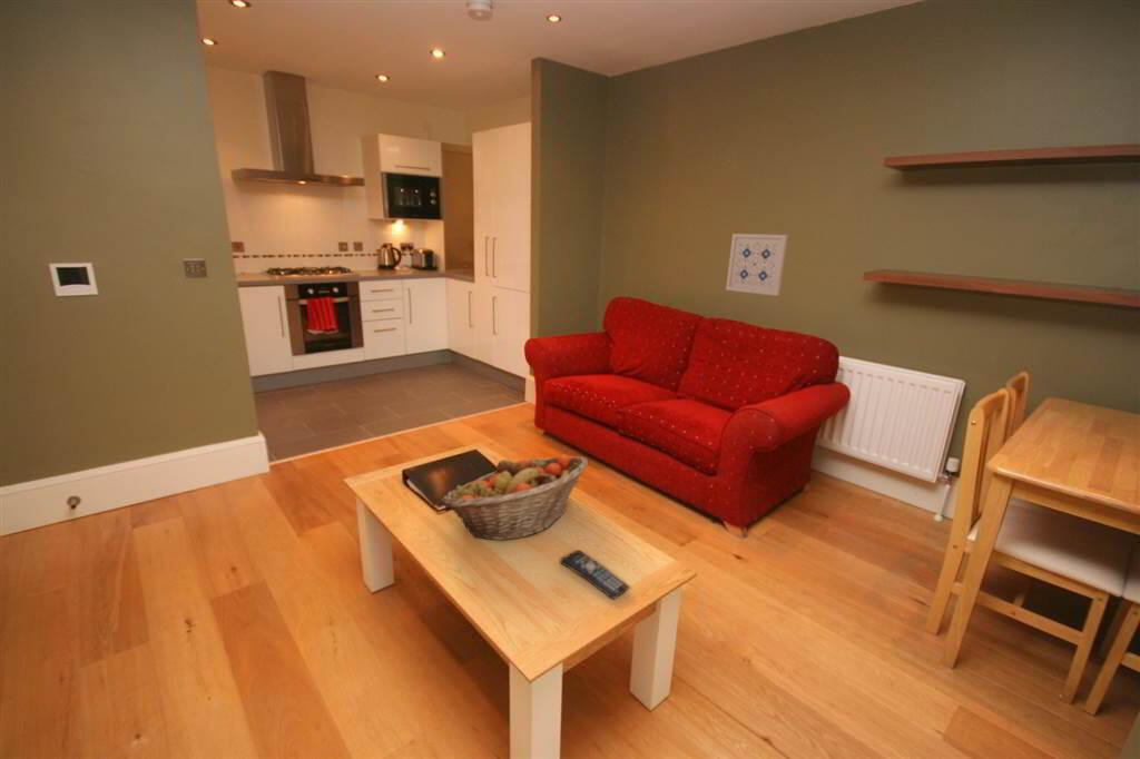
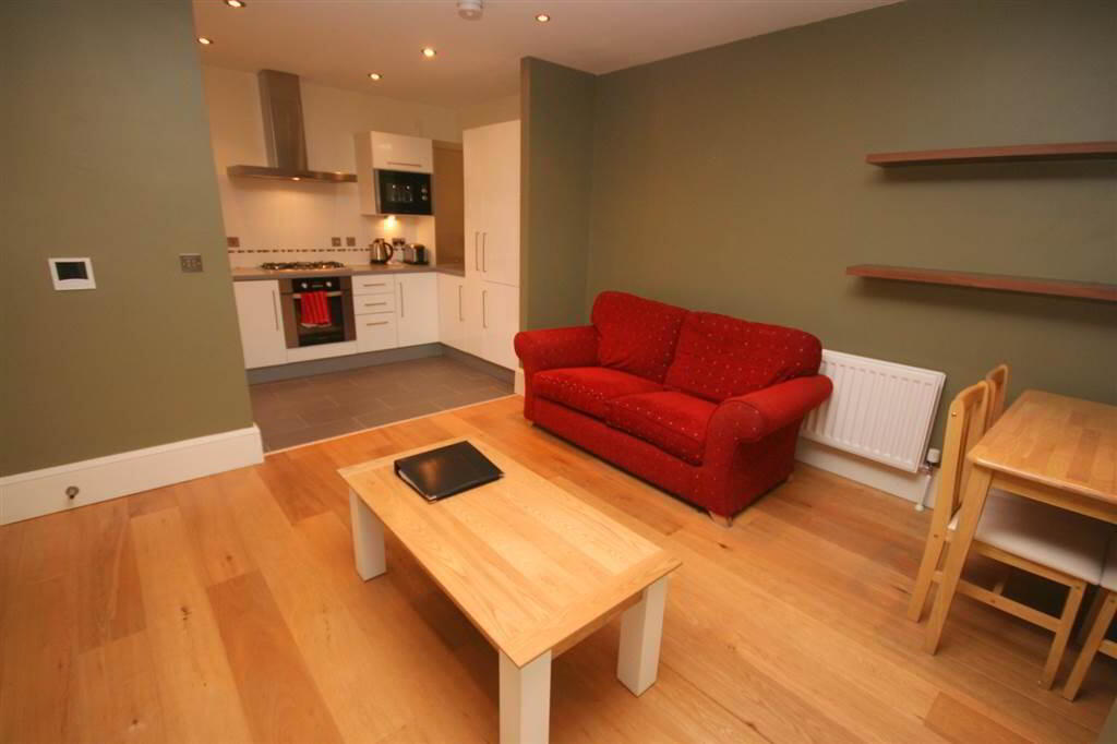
- remote control (592, 572)
- fruit basket (518, 489)
- wall art (755, 264)
